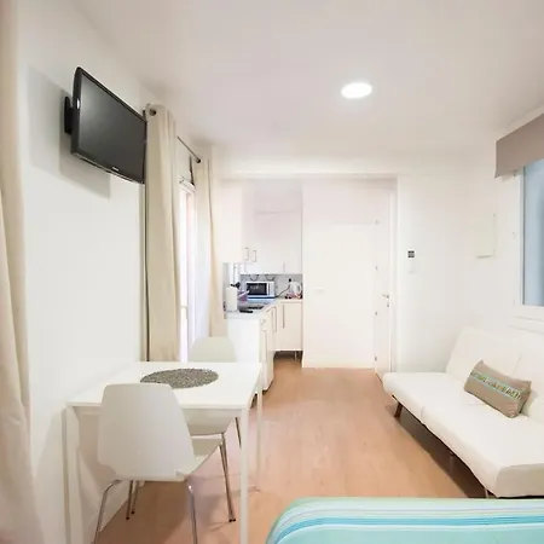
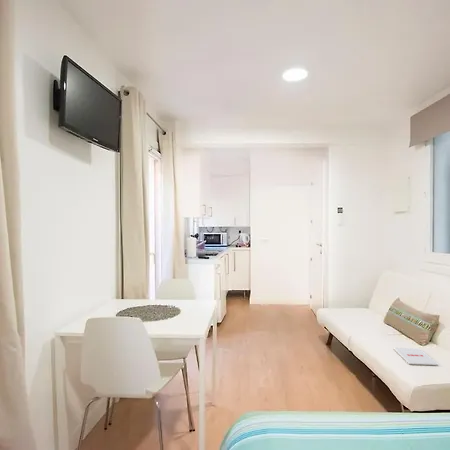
+ magazine (414, 355)
